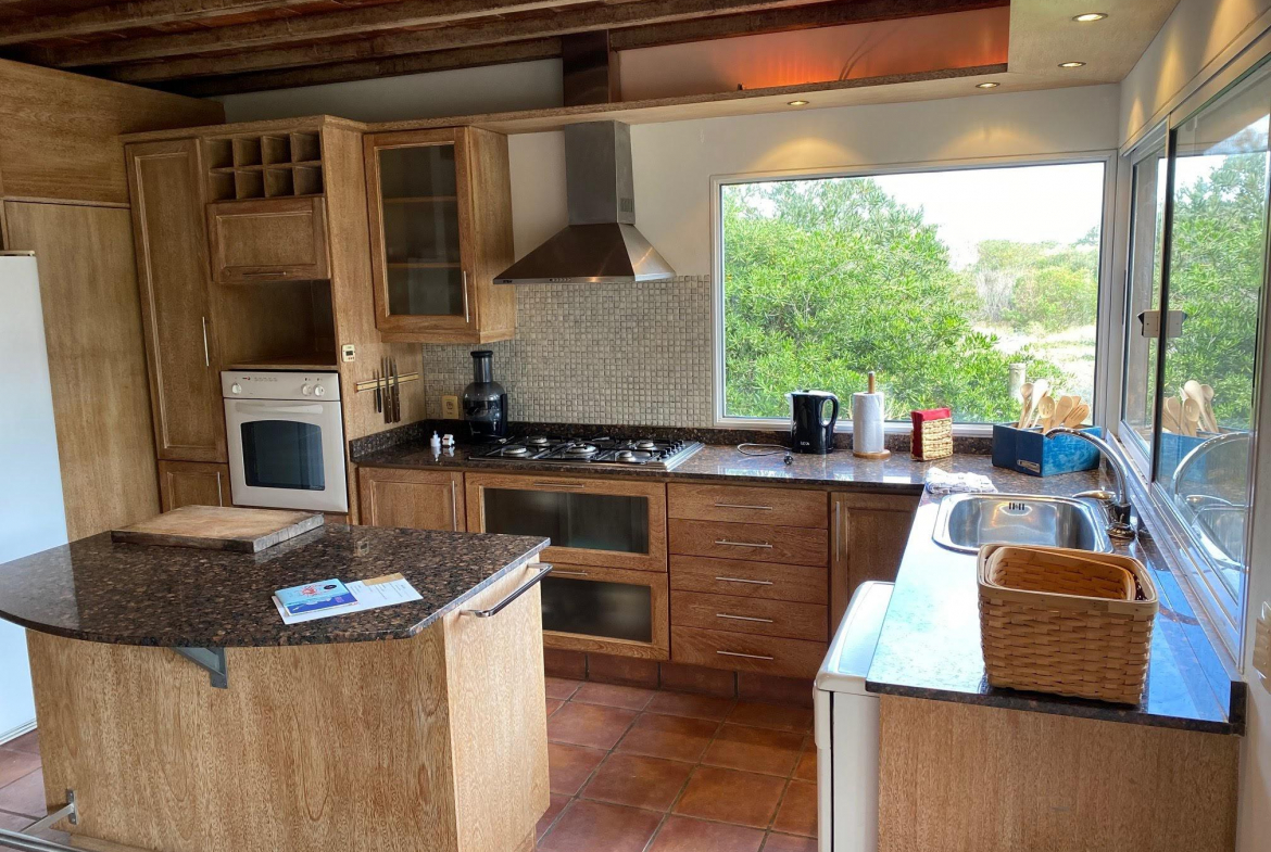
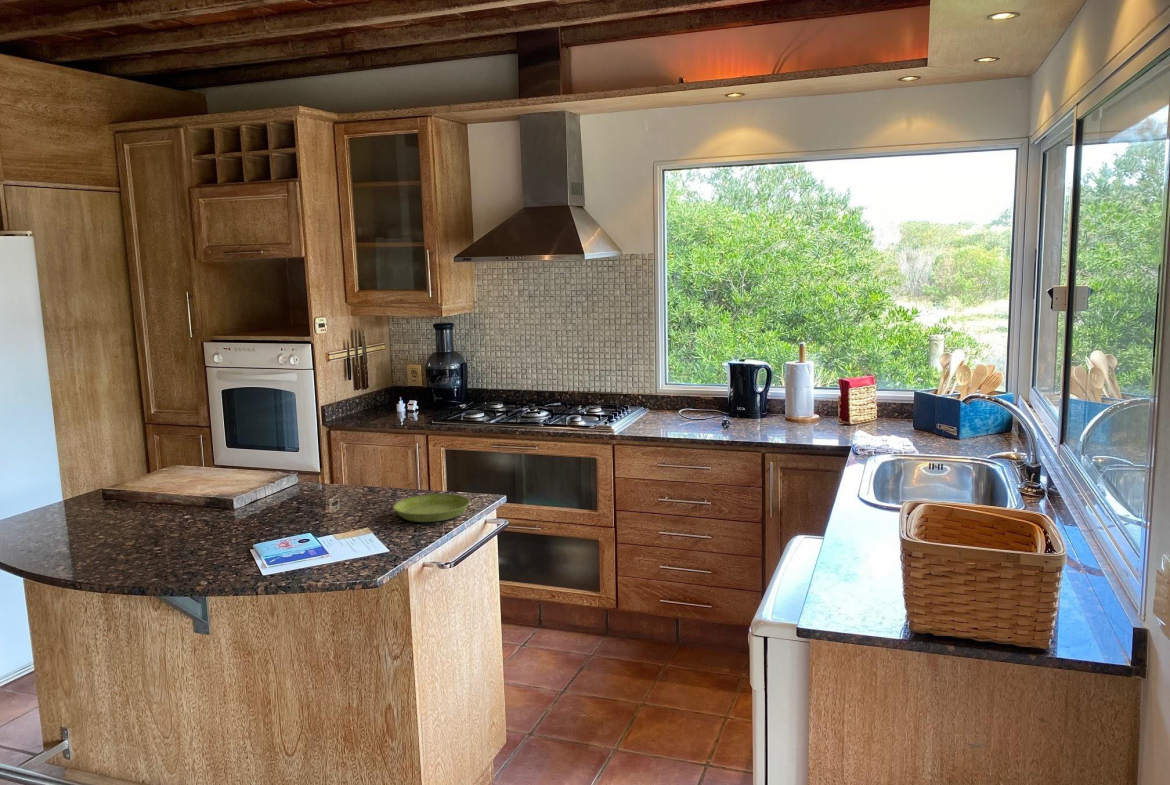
+ saucer (432, 508)
